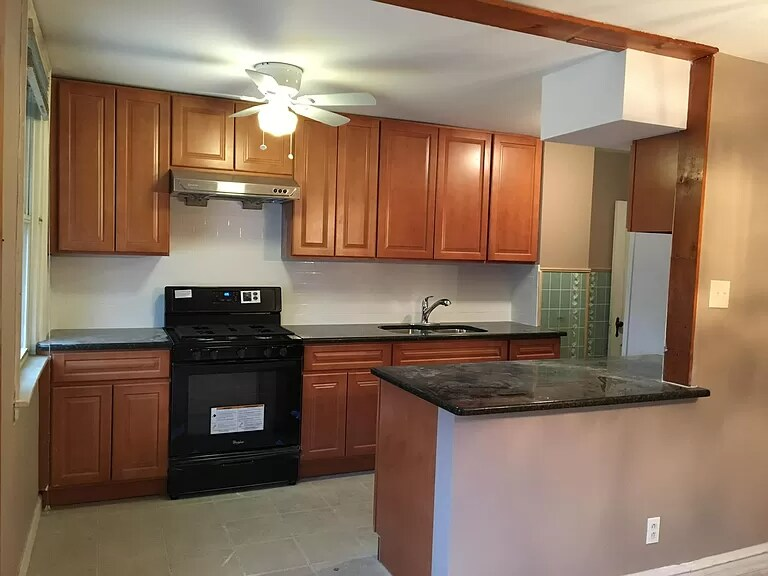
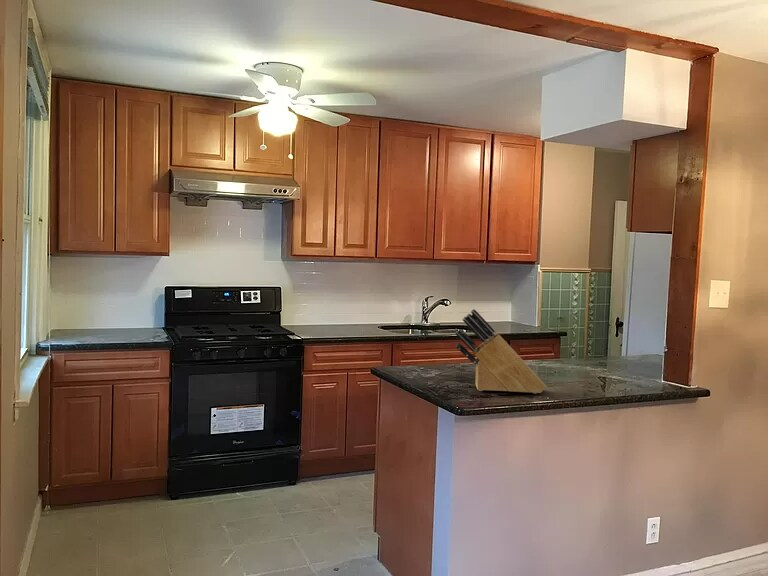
+ knife block (499, 349)
